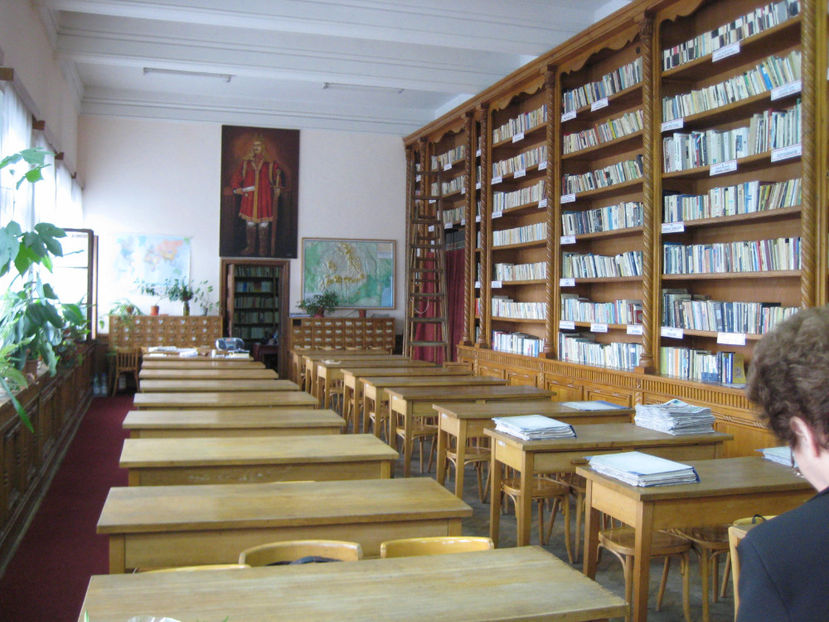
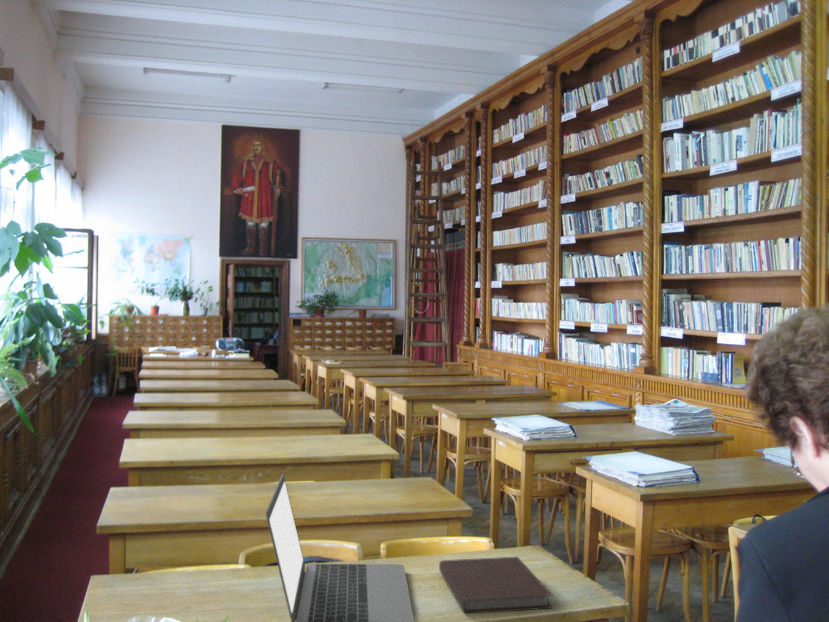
+ notebook (492, 582)
+ laptop (342, 564)
